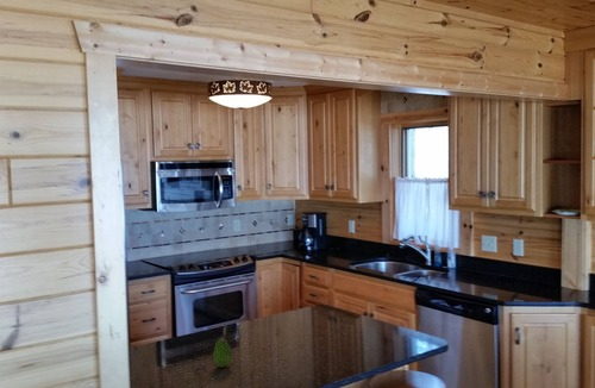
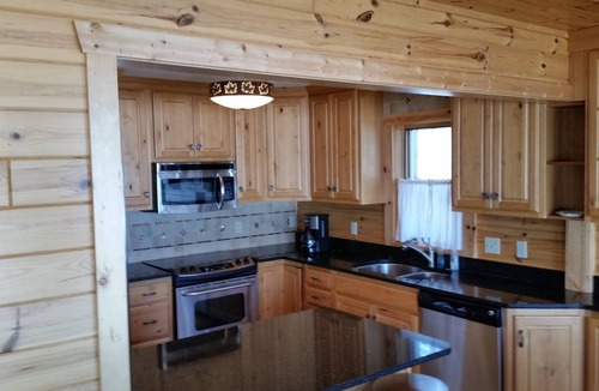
- fruit (223, 352)
